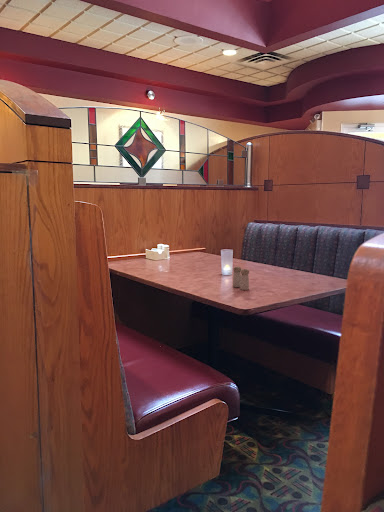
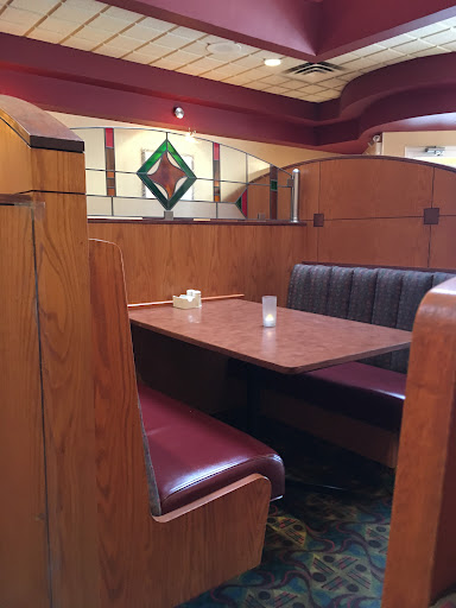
- salt and pepper shaker (240, 277)
